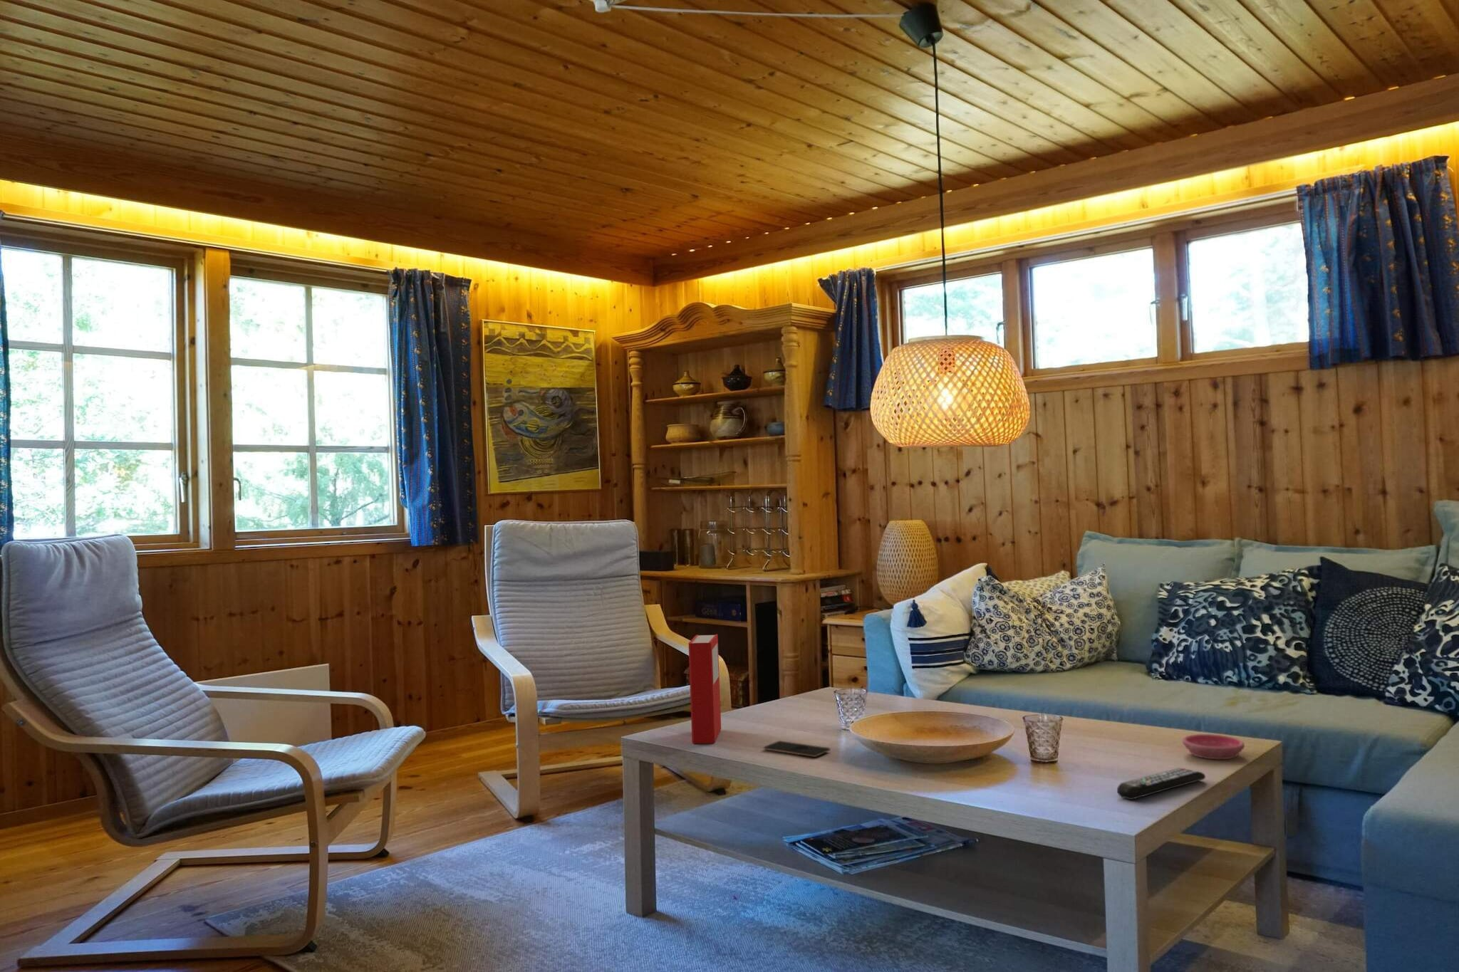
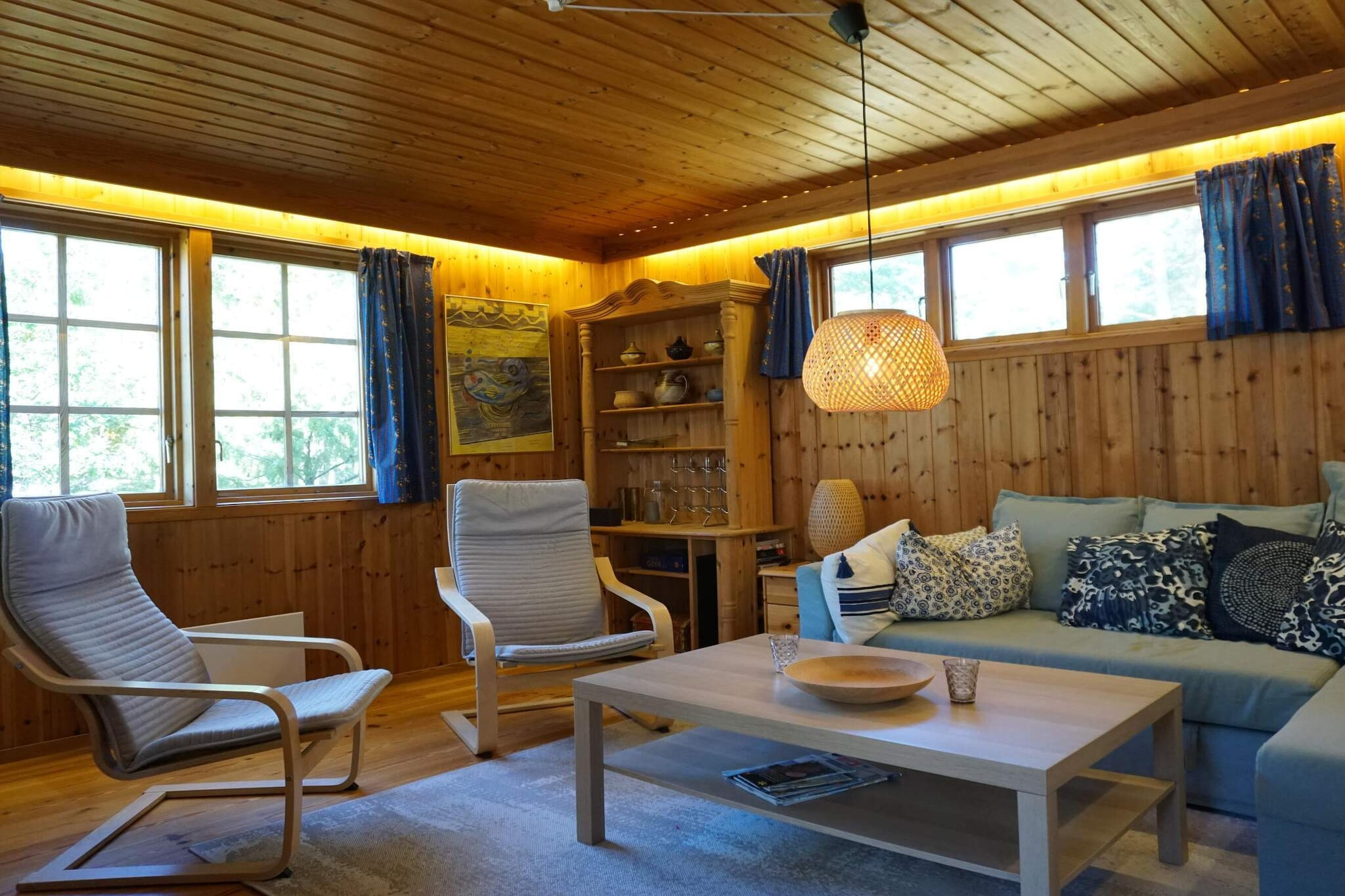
- book (705, 687)
- smartphone (796, 749)
- remote control (1162, 782)
- saucer (1213, 747)
